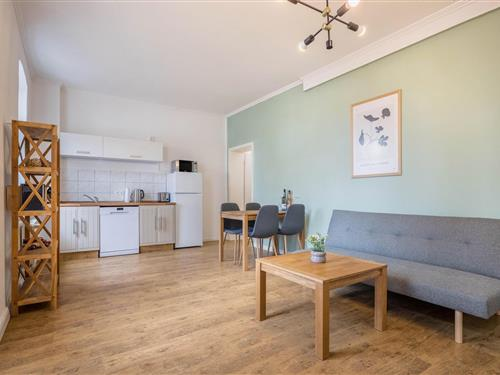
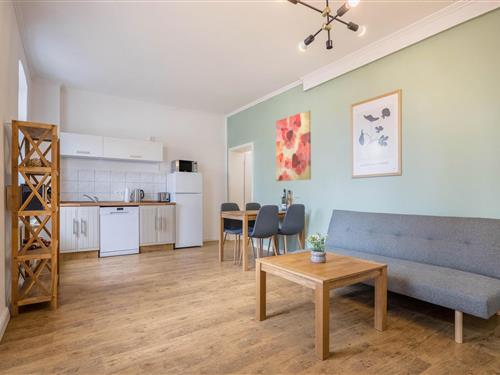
+ wall art (292, 148)
